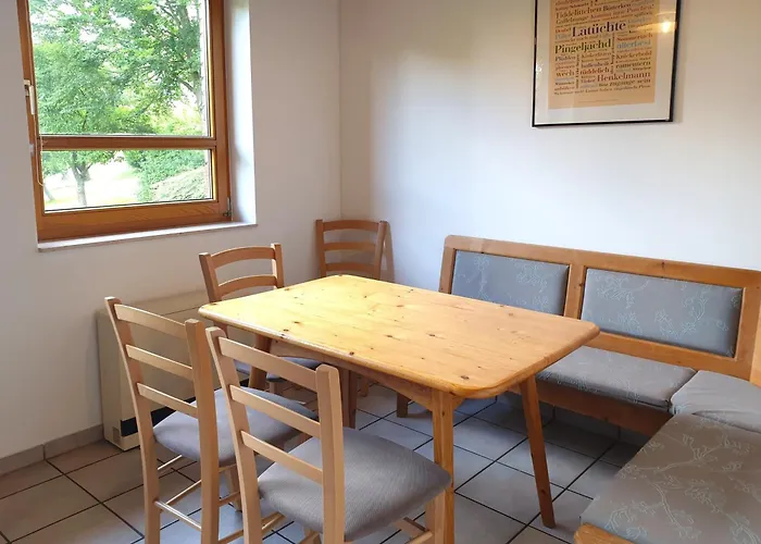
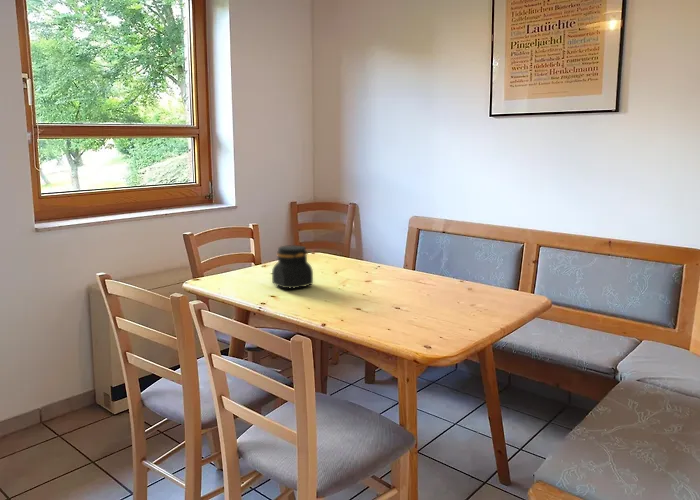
+ jar (292, 266)
